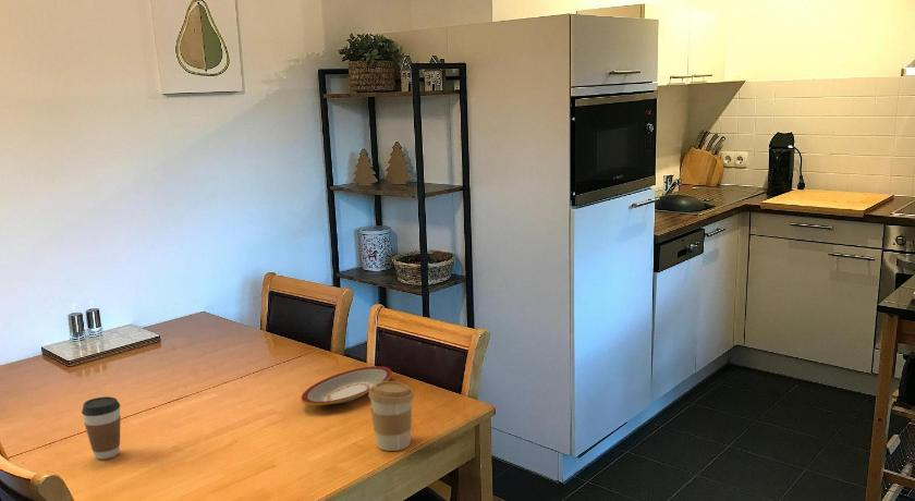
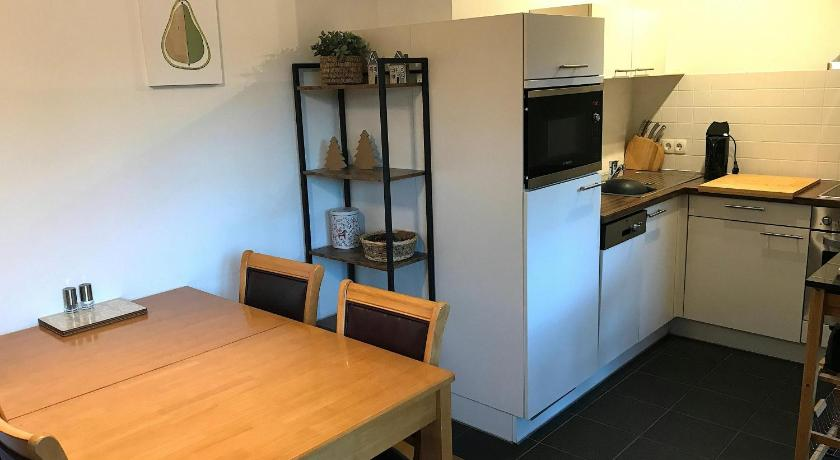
- coffee cup (392, 414)
- coffee cup (103, 428)
- plate (349, 388)
